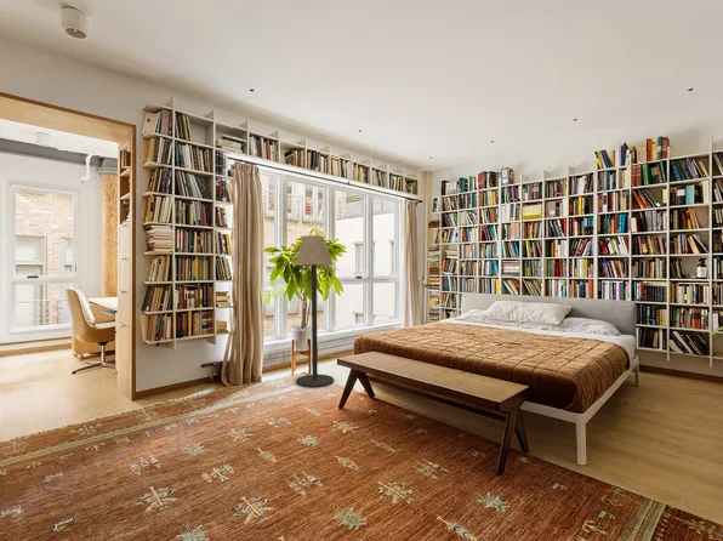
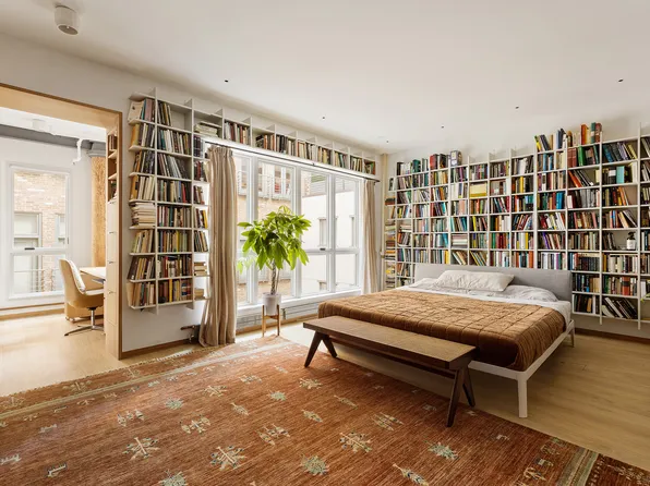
- floor lamp (314, 308)
